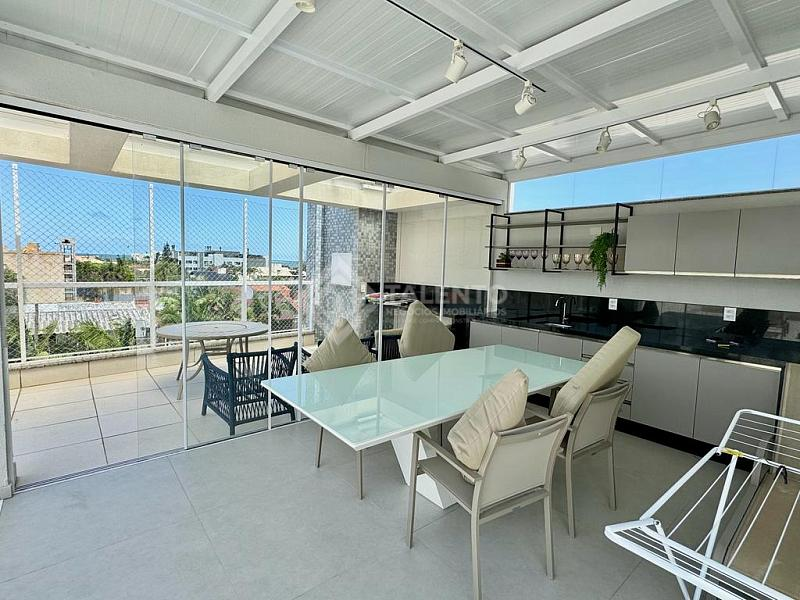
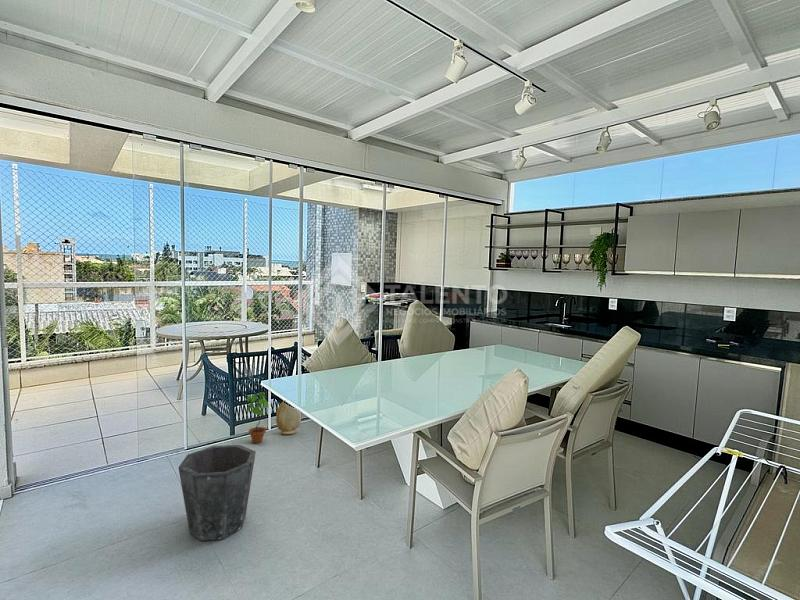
+ vase (288, 416)
+ waste bin (218, 491)
+ potted plant (258, 417)
